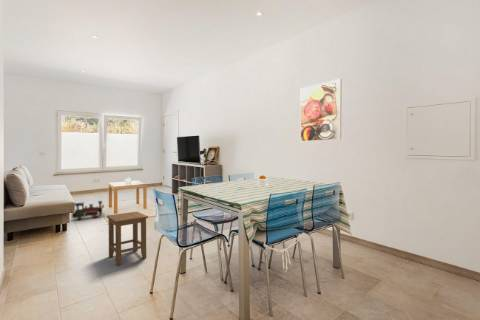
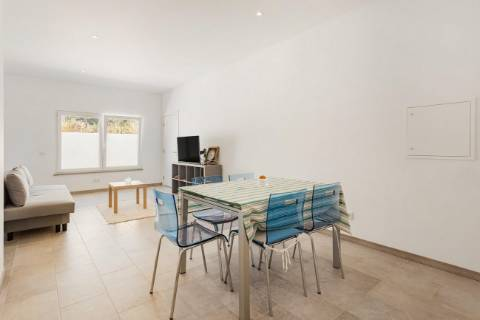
- stool (128, 240)
- toy train (88, 209)
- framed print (319, 112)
